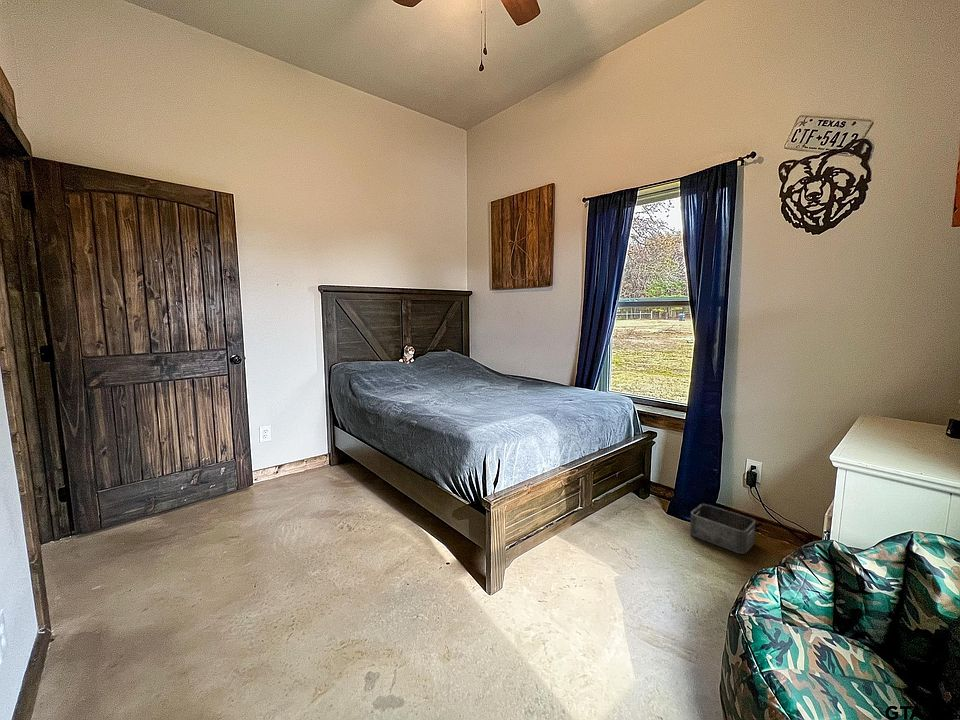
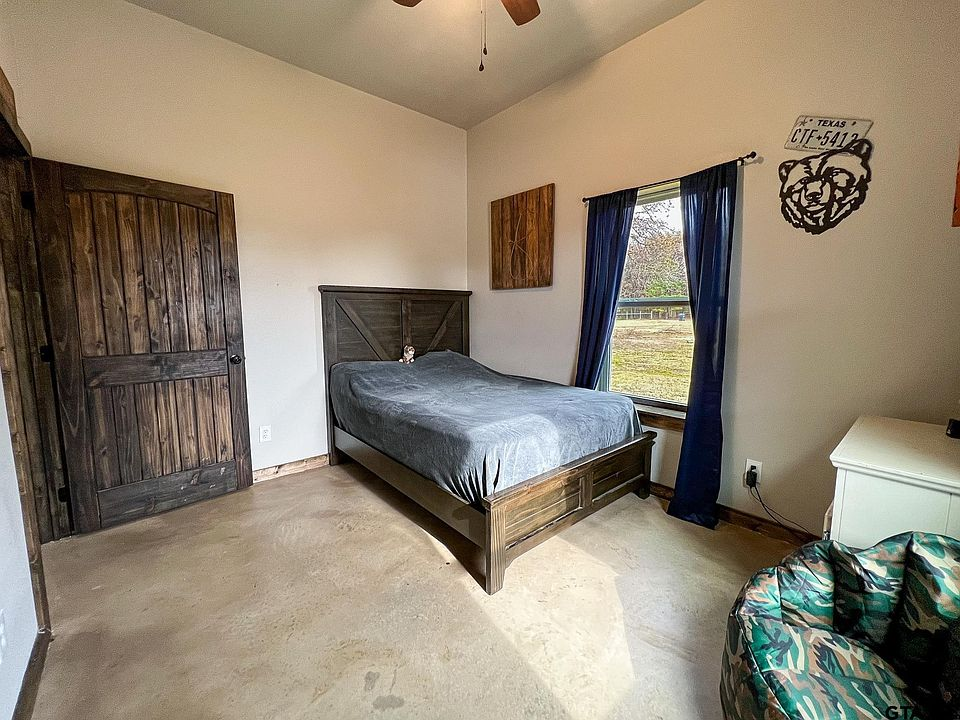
- storage bin (721, 527)
